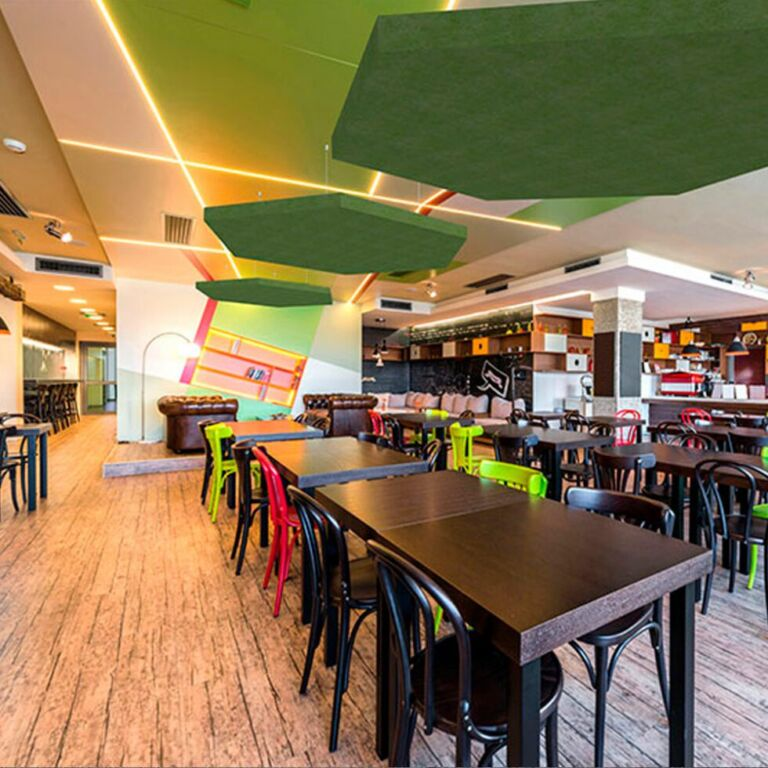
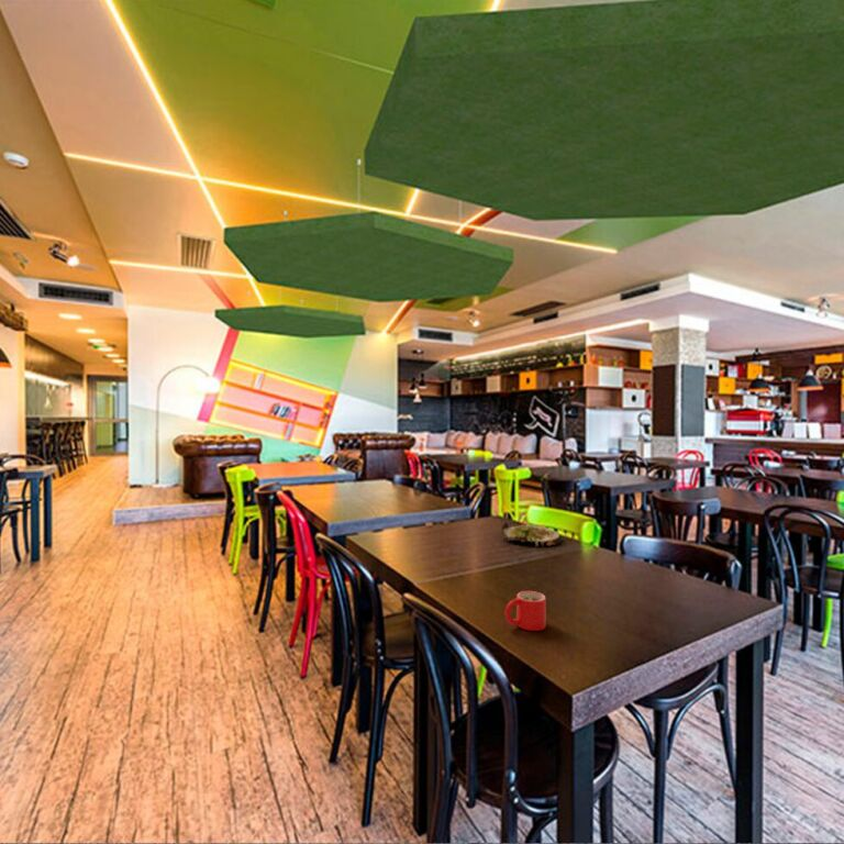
+ mug (524, 611)
+ salad plate (531, 532)
